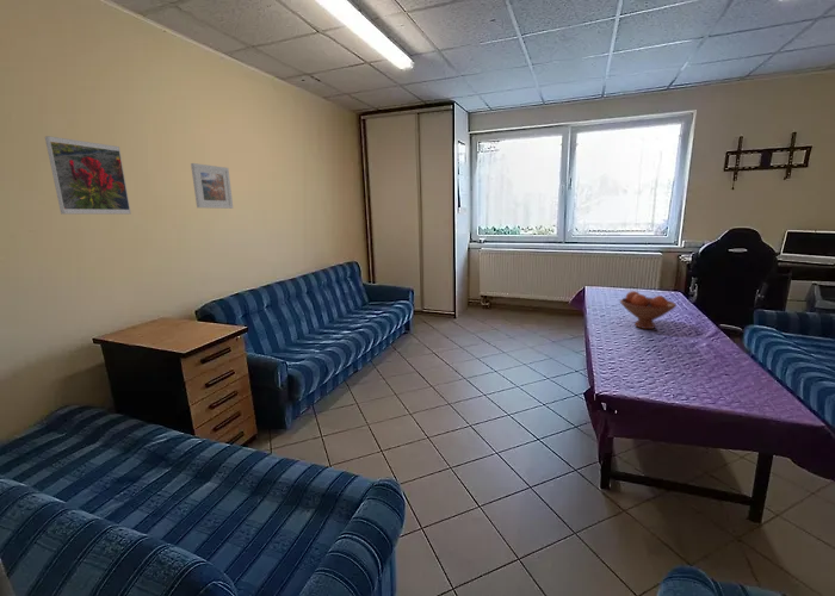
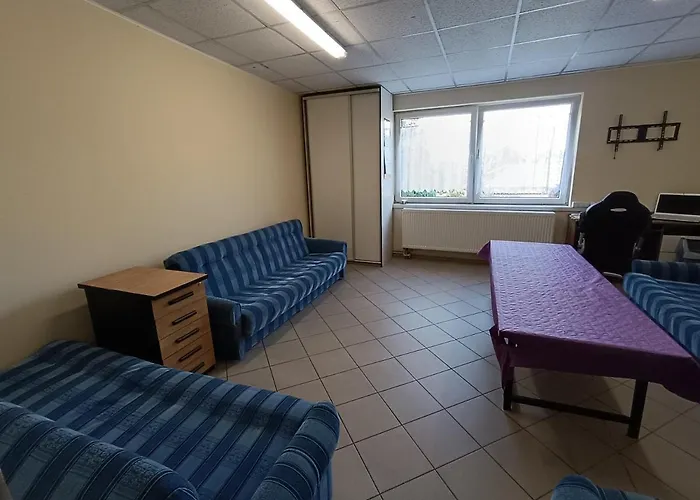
- fruit bowl (645, 309)
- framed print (91, 178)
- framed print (212, 186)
